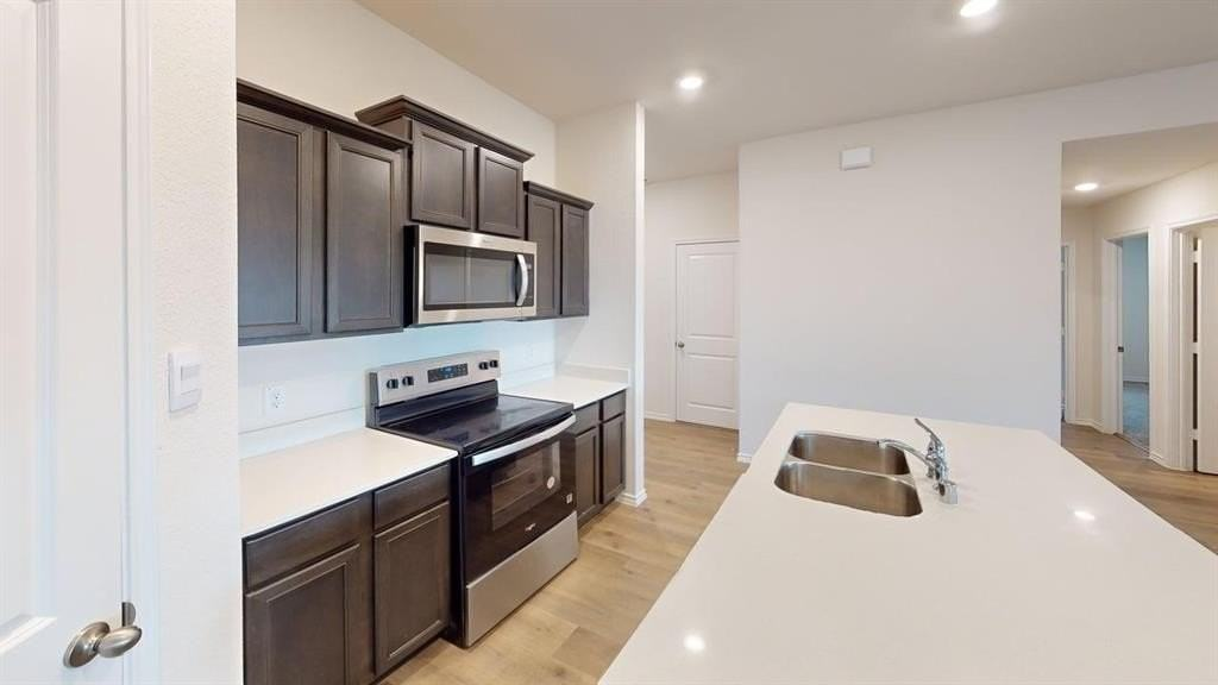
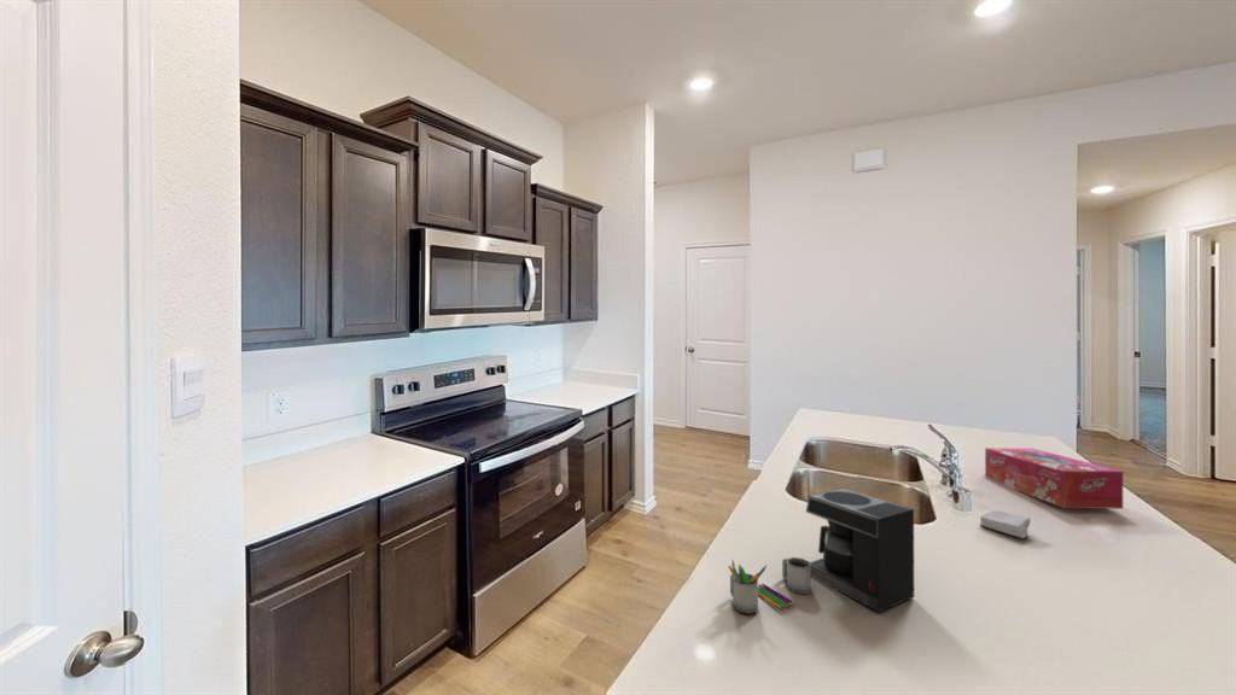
+ soap bar (1004, 521)
+ tissue box (1046, 474)
+ coffee maker (818, 551)
